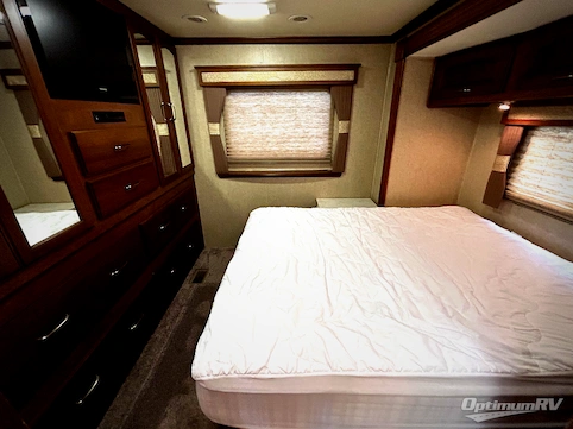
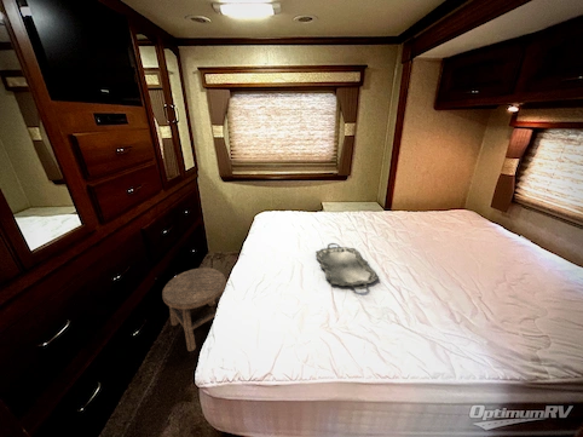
+ serving tray (344, 264)
+ stool (198, 304)
